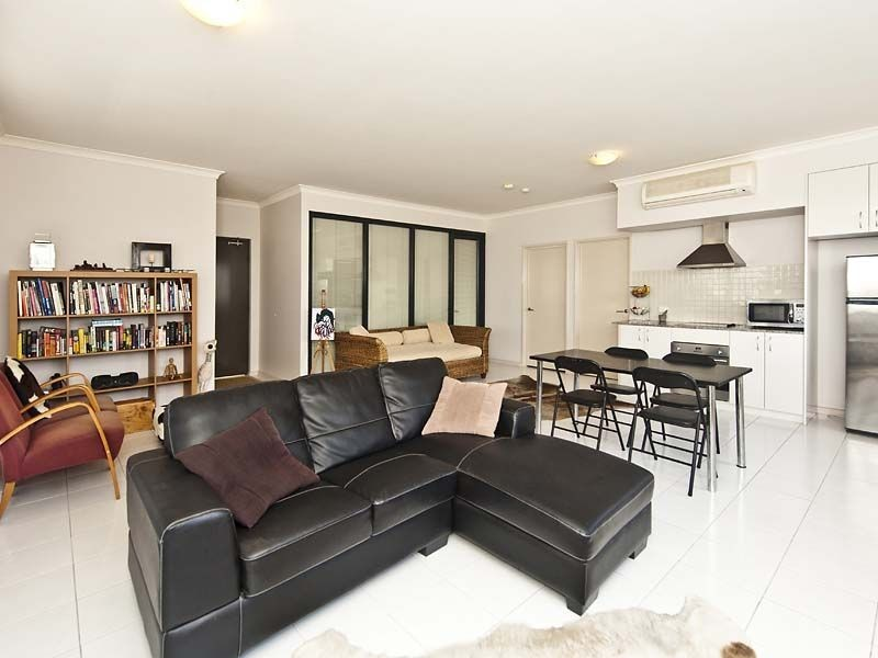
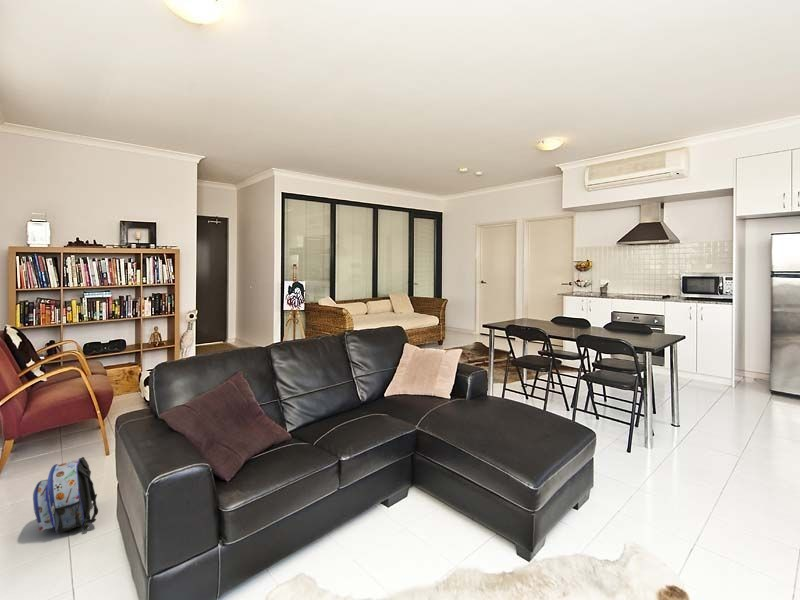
+ backpack (67, 492)
